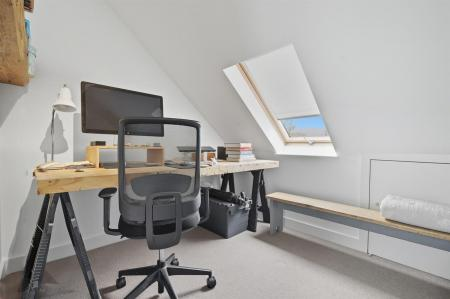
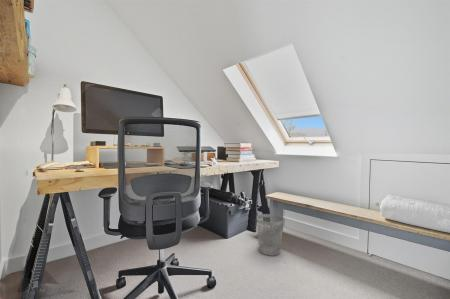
+ wastebasket (269, 234)
